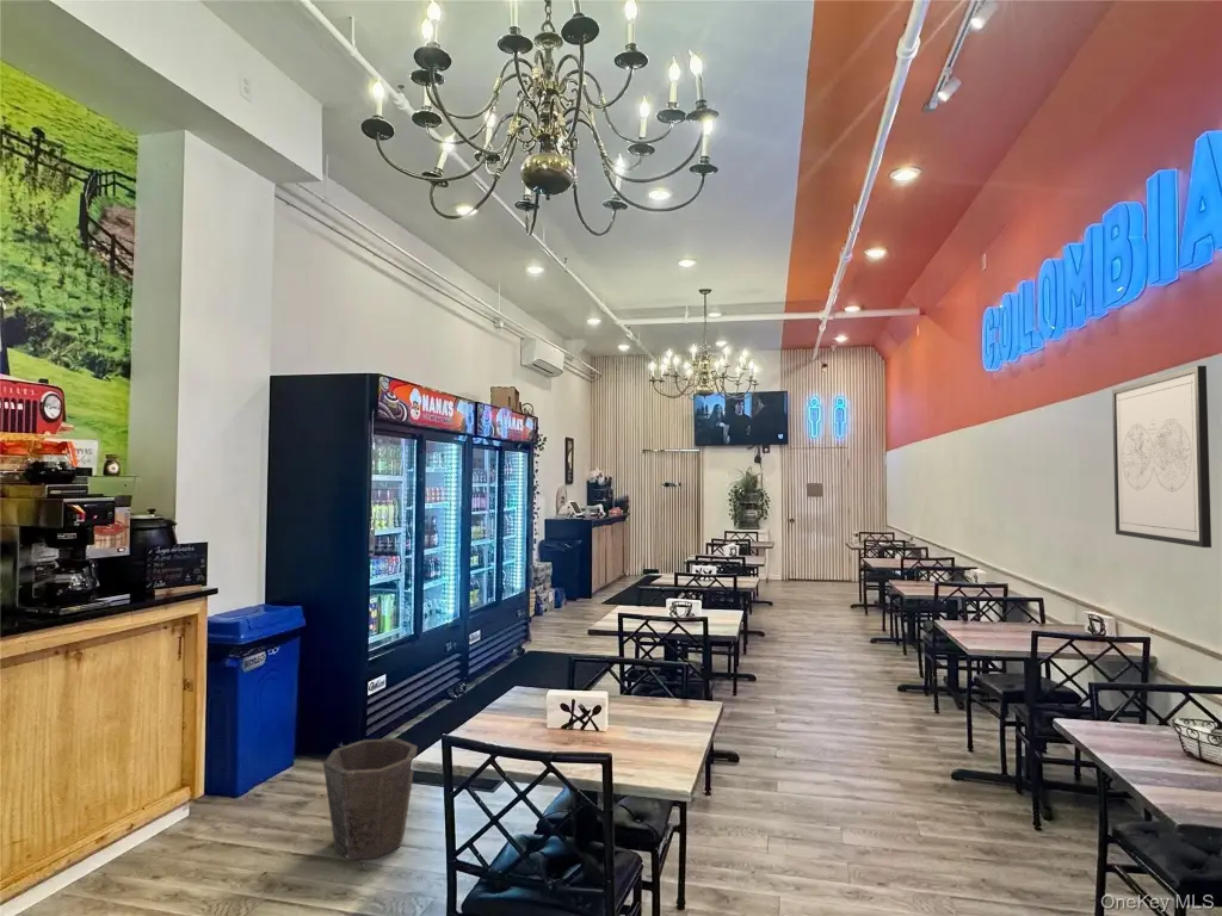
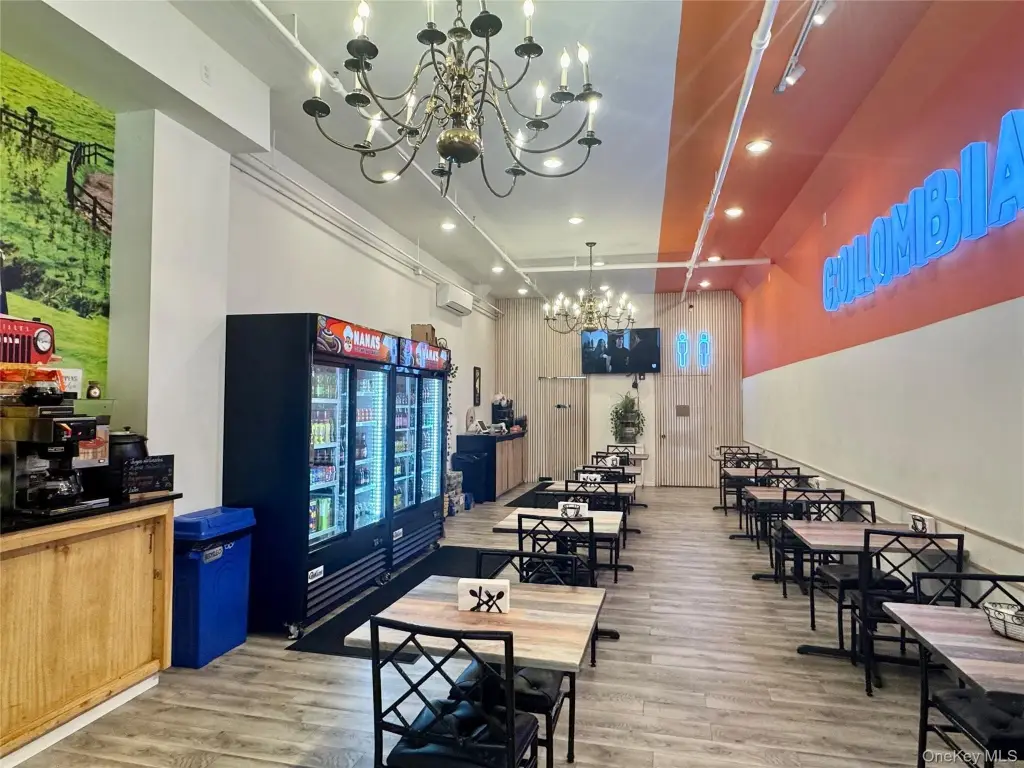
- wall art (1155, 459)
- waste bin (371, 798)
